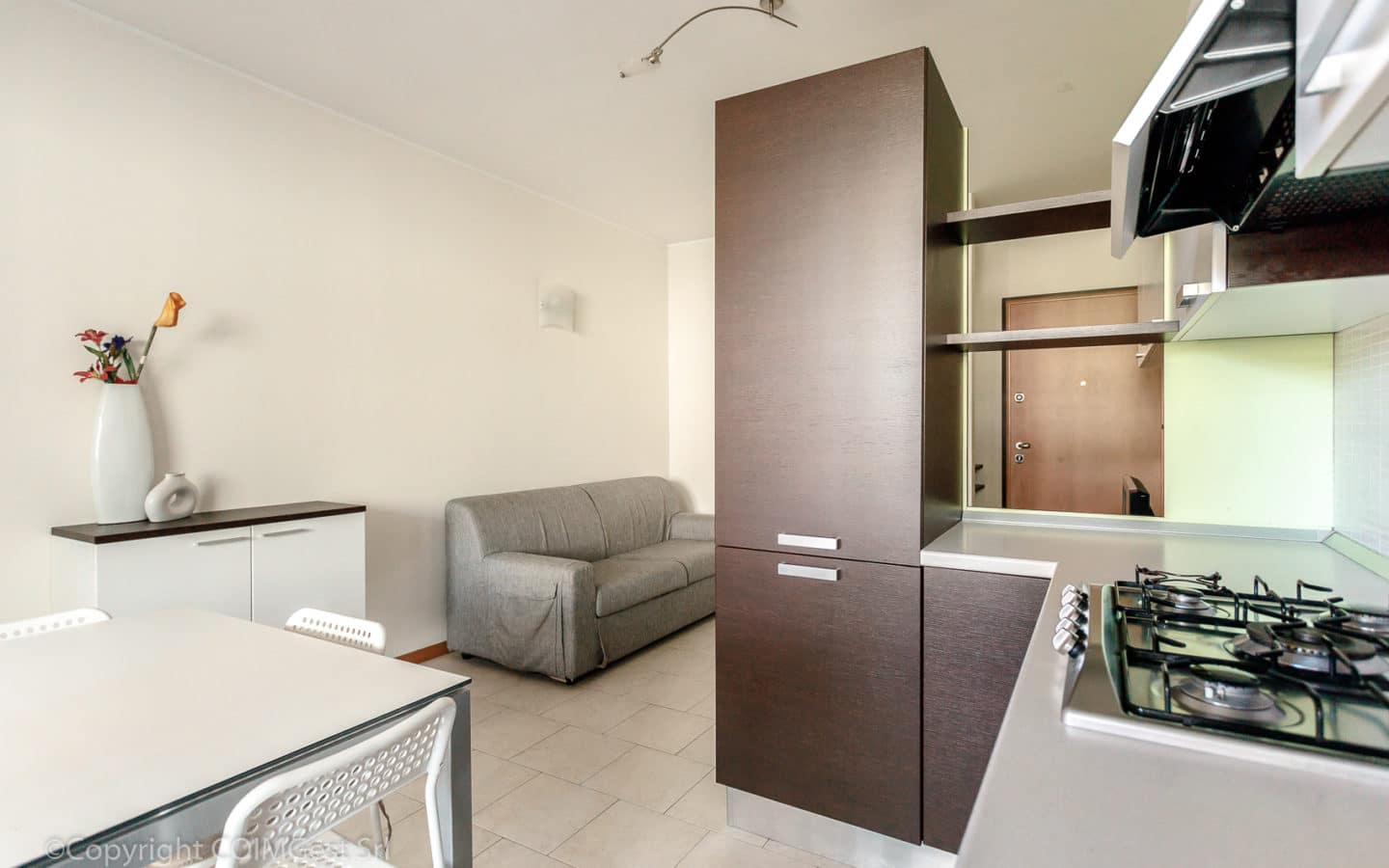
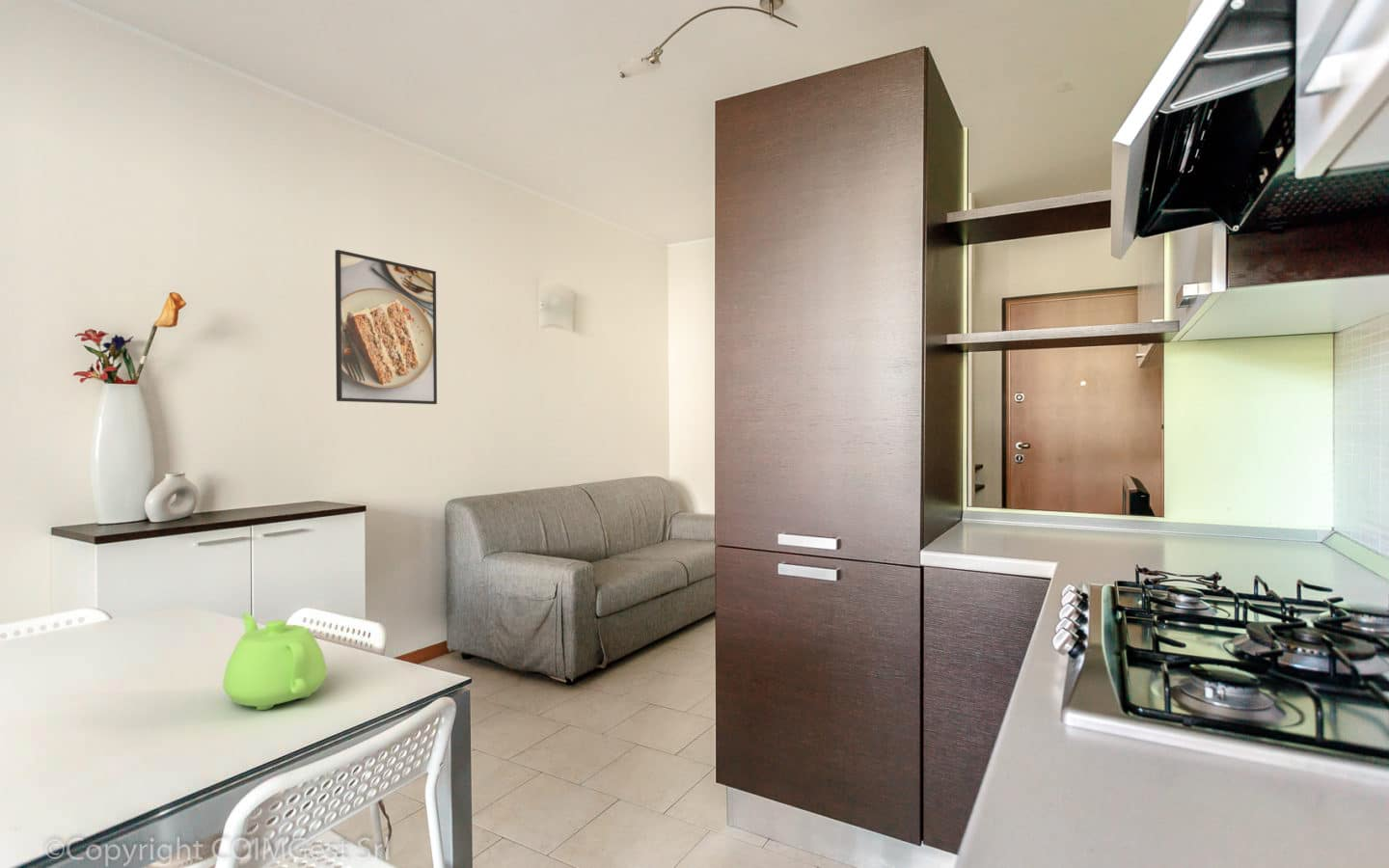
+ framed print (389, 332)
+ teapot (273, 658)
